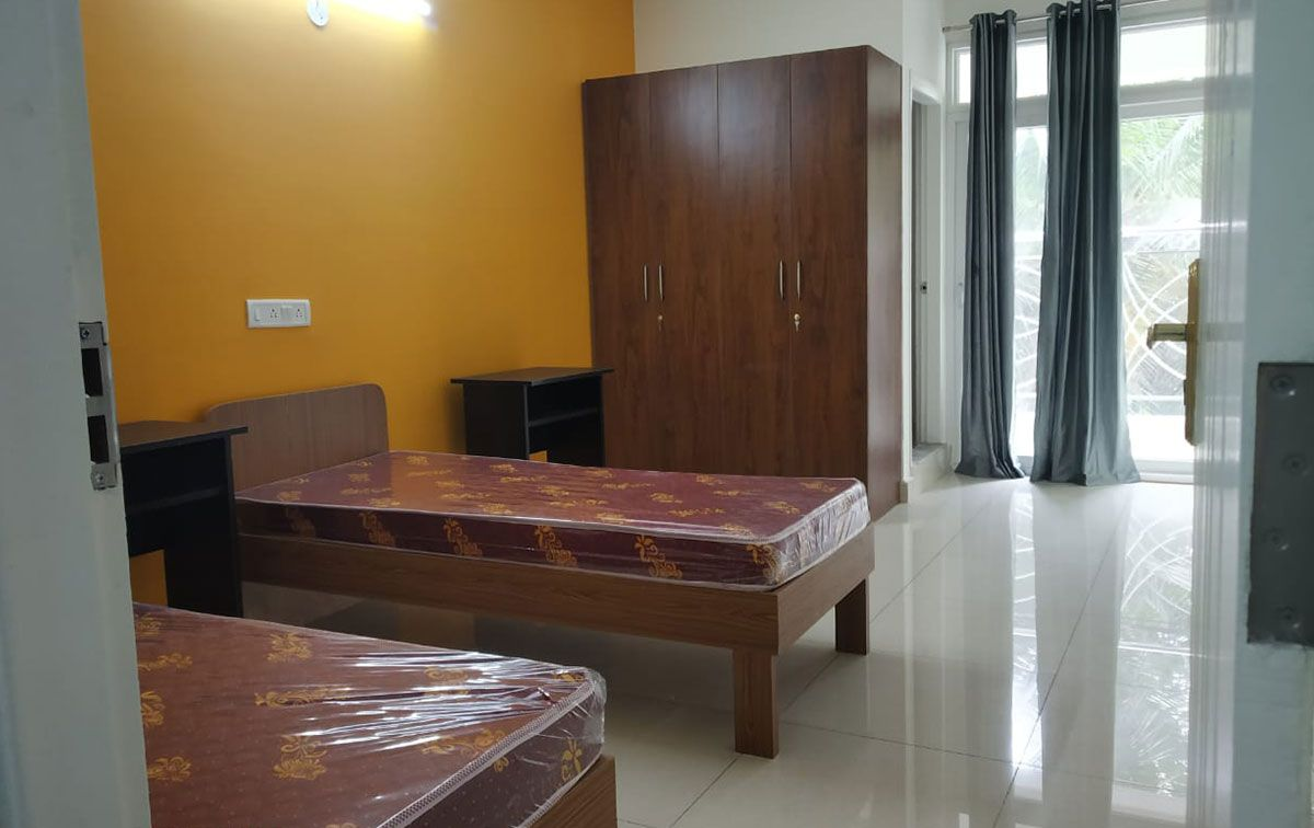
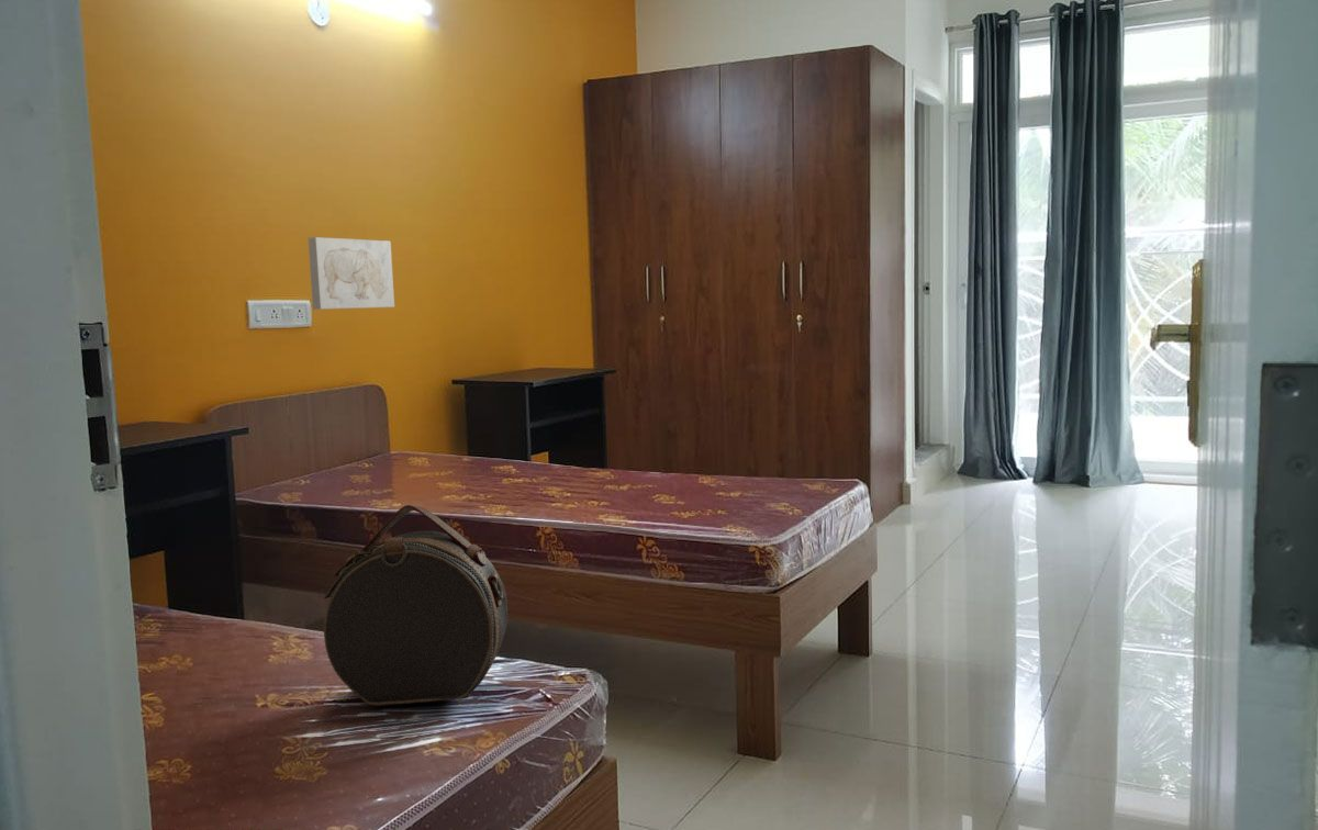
+ wall art (353, 273)
+ hat box (416, 602)
